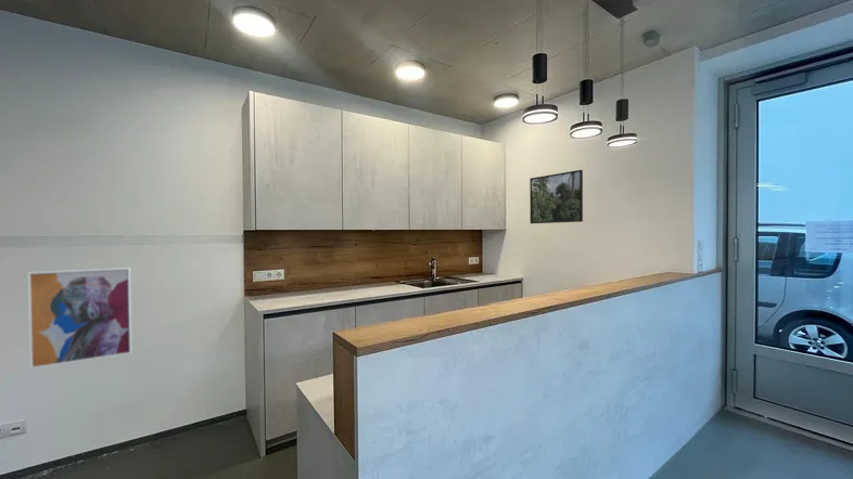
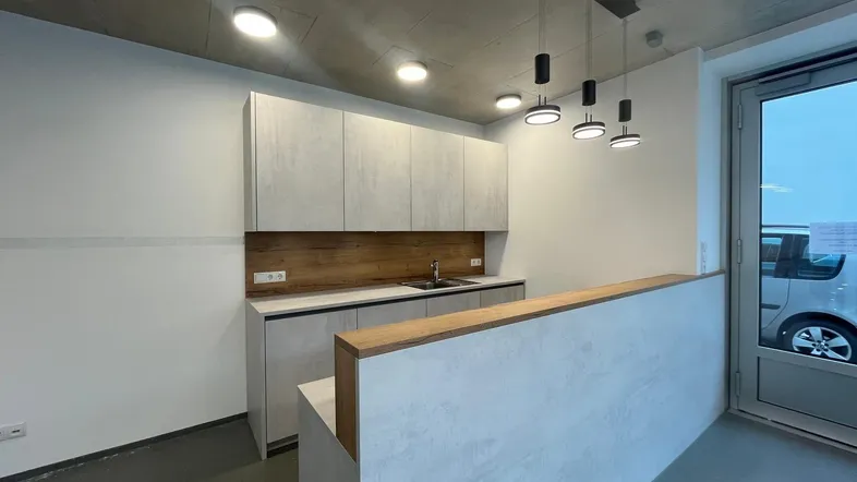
- wall art (82, 314)
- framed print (555, 198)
